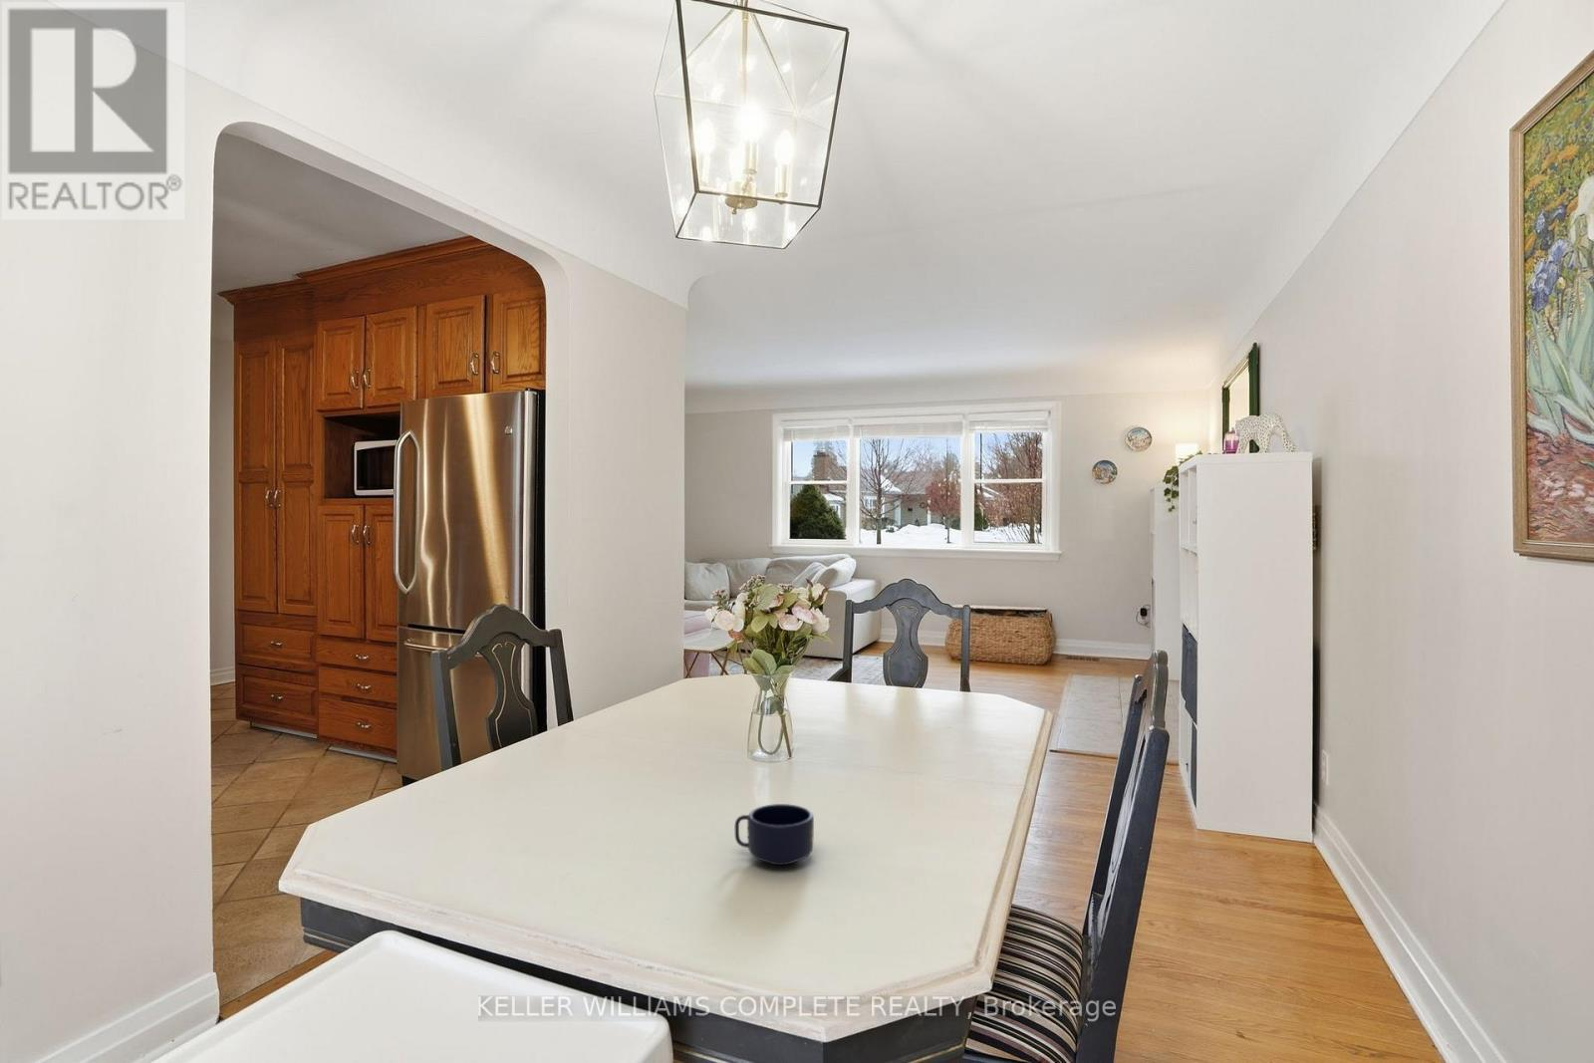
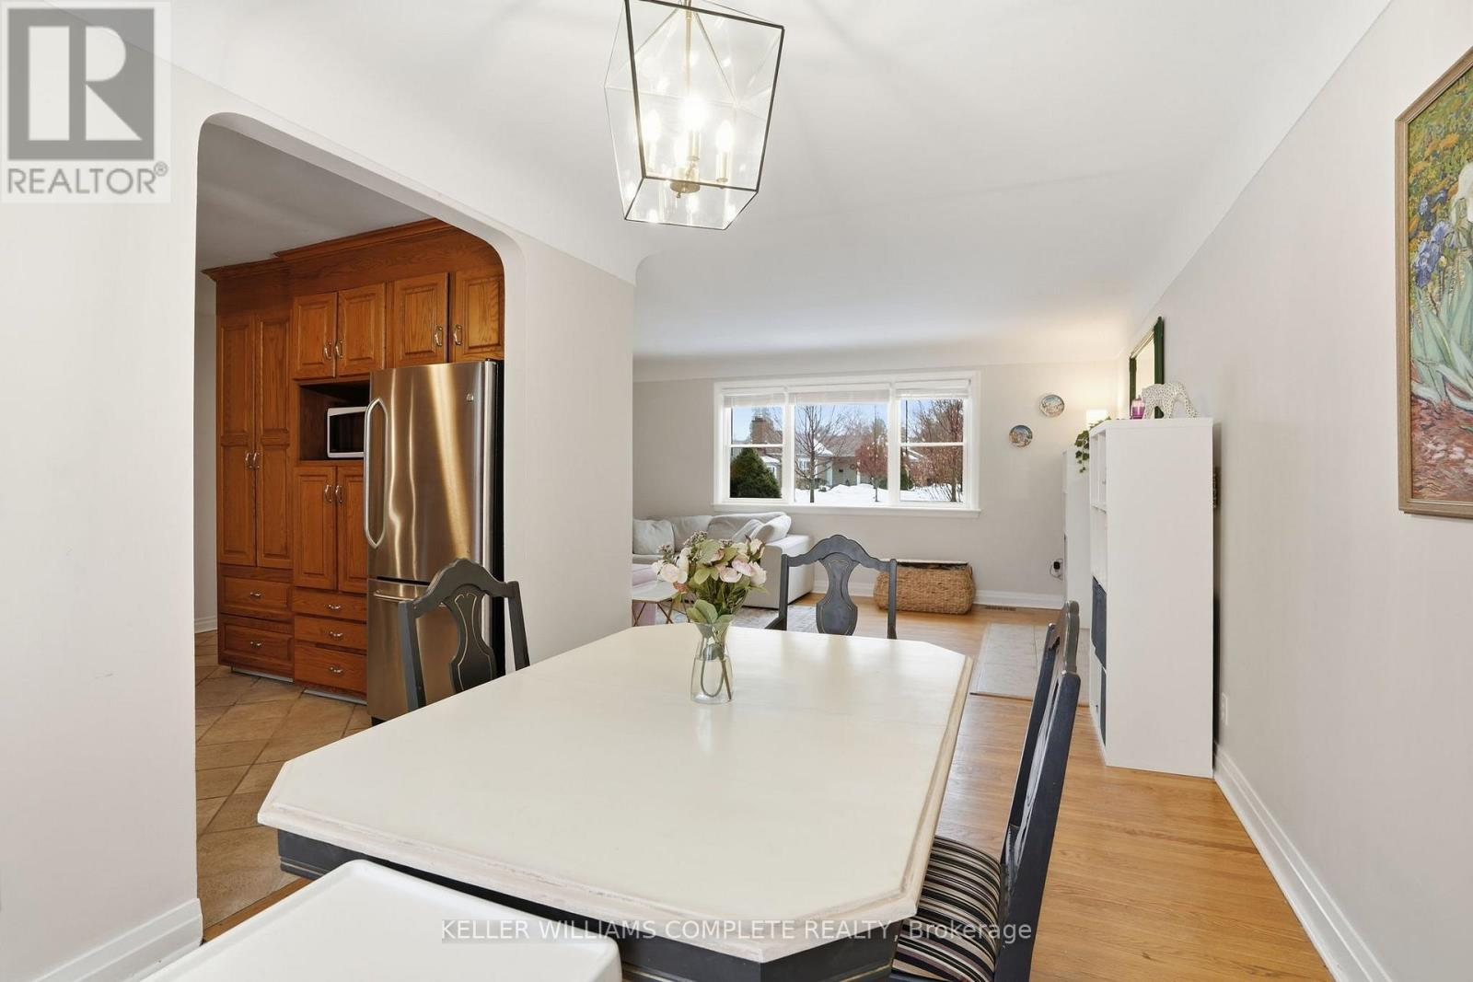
- mug (773, 836)
